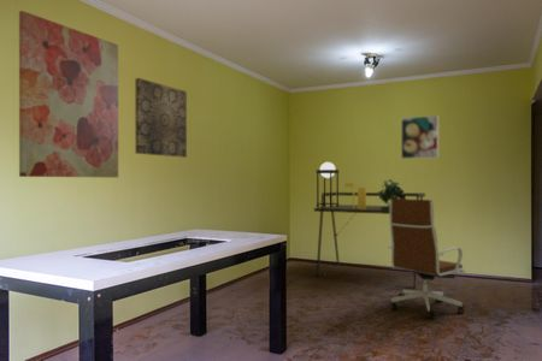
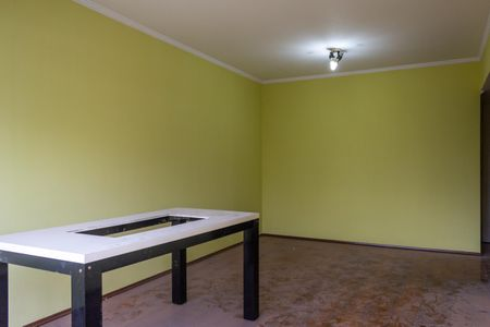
- letter holder (353, 195)
- wall art (163, 120)
- table lamp (330, 184)
- wall art (73, 103)
- office chair (426, 253)
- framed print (419, 137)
- potted plant (391, 193)
- desk (370, 212)
